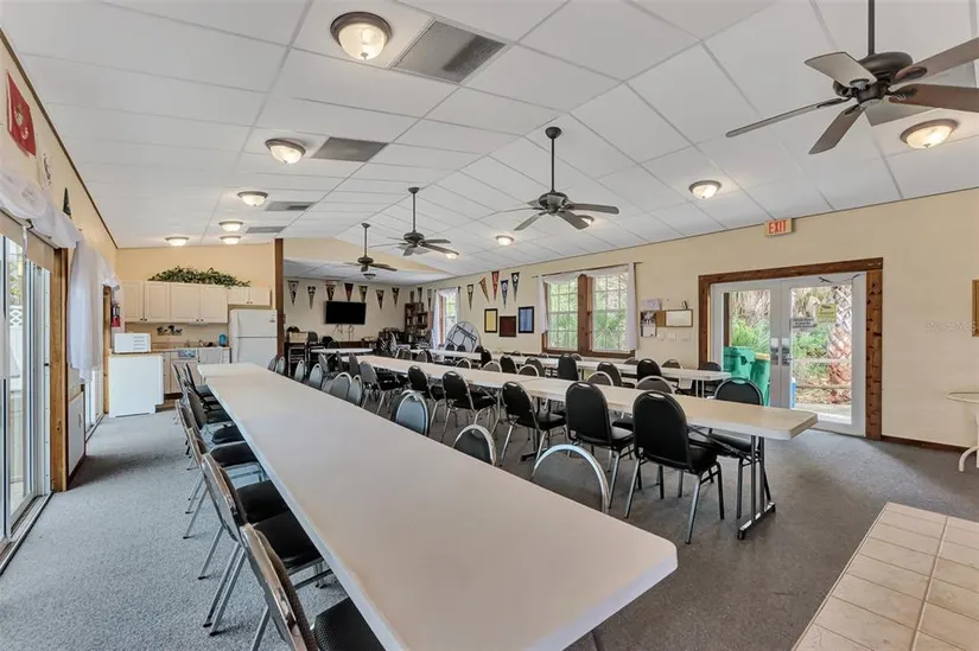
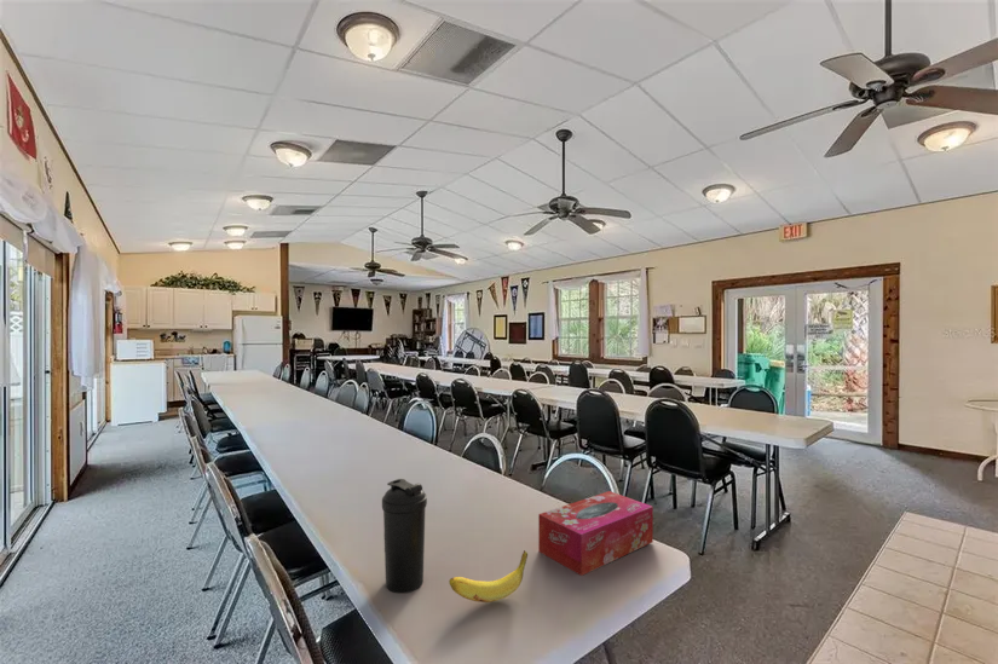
+ banana (490, 582)
+ water bottle (404, 532)
+ tissue box (596, 527)
